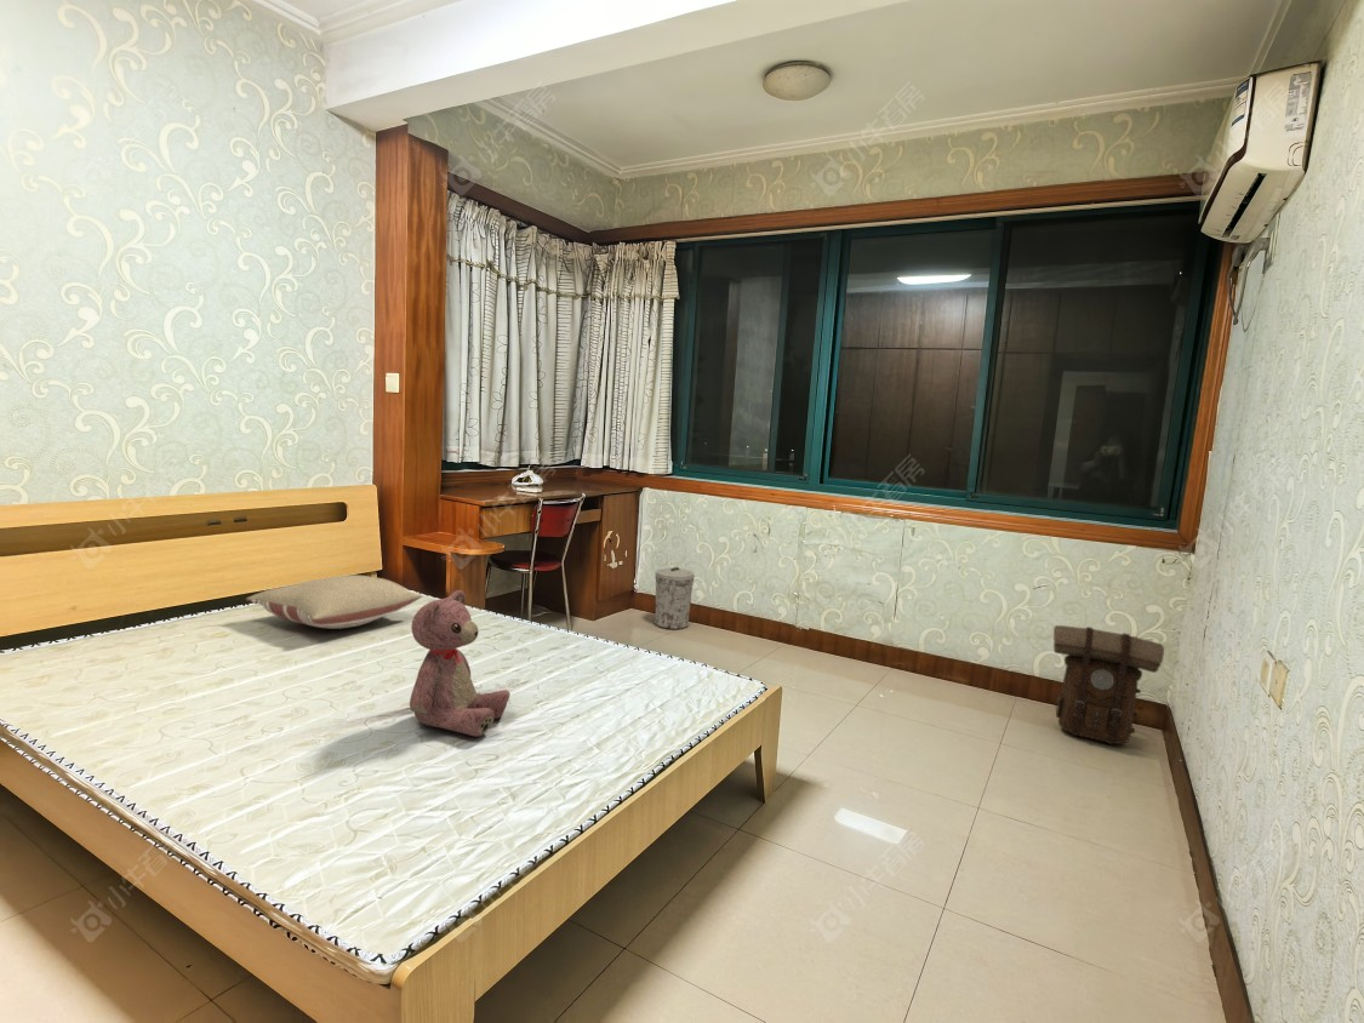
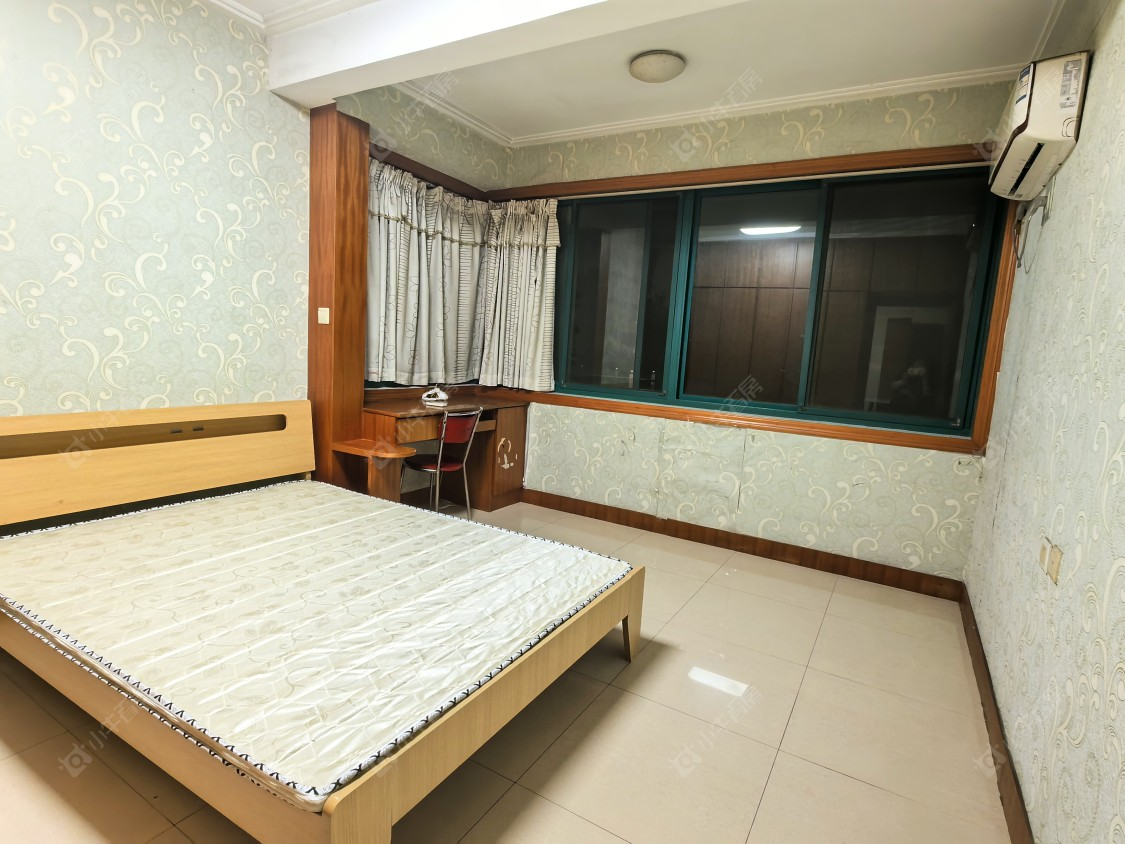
- teddy bear (458, 659)
- pillow (336, 598)
- backpack (1098, 680)
- trash can (673, 596)
